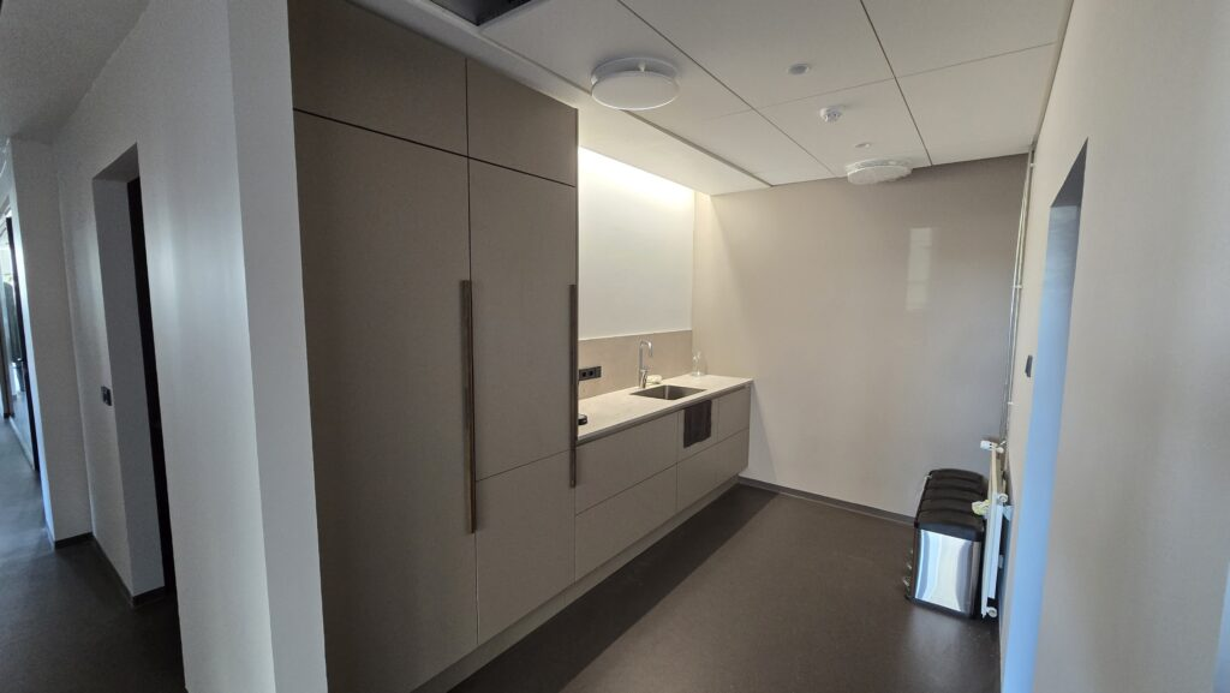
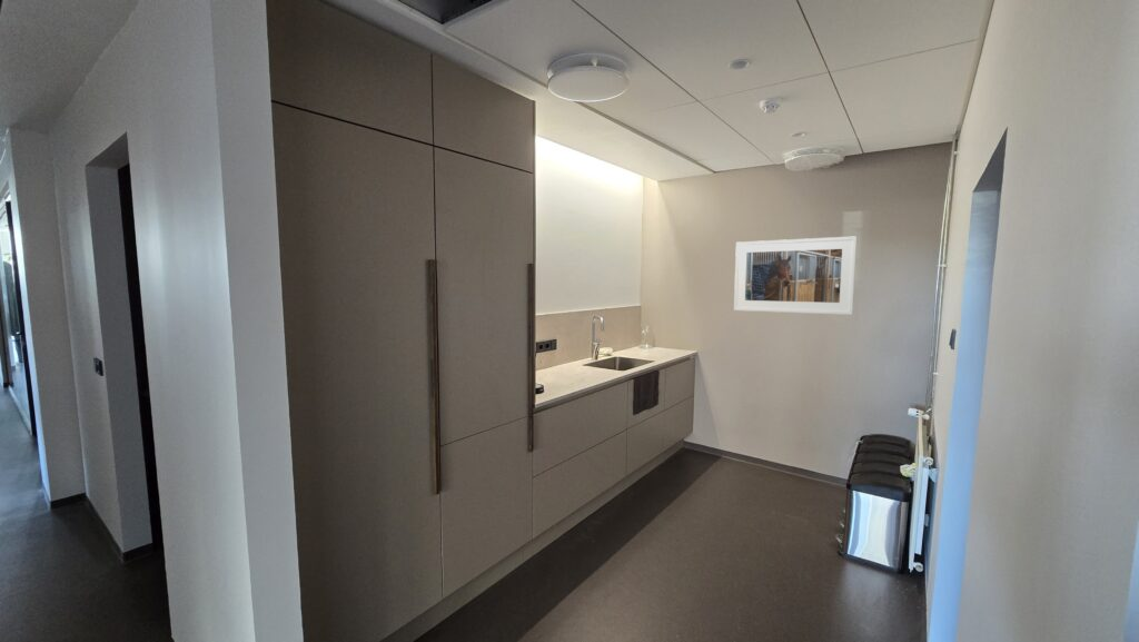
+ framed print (790, 276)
